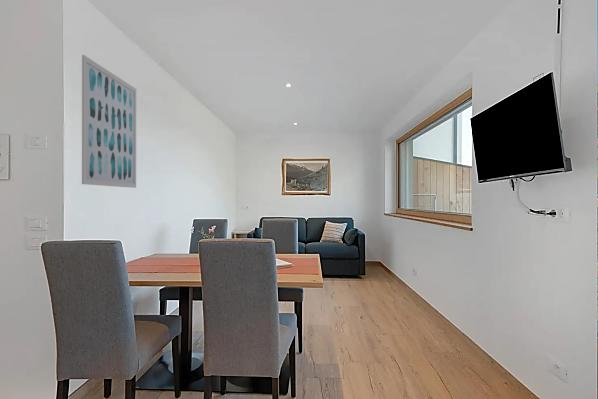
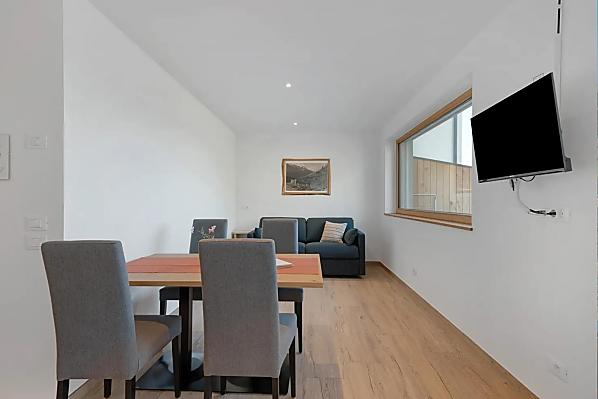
- wall art (112, 130)
